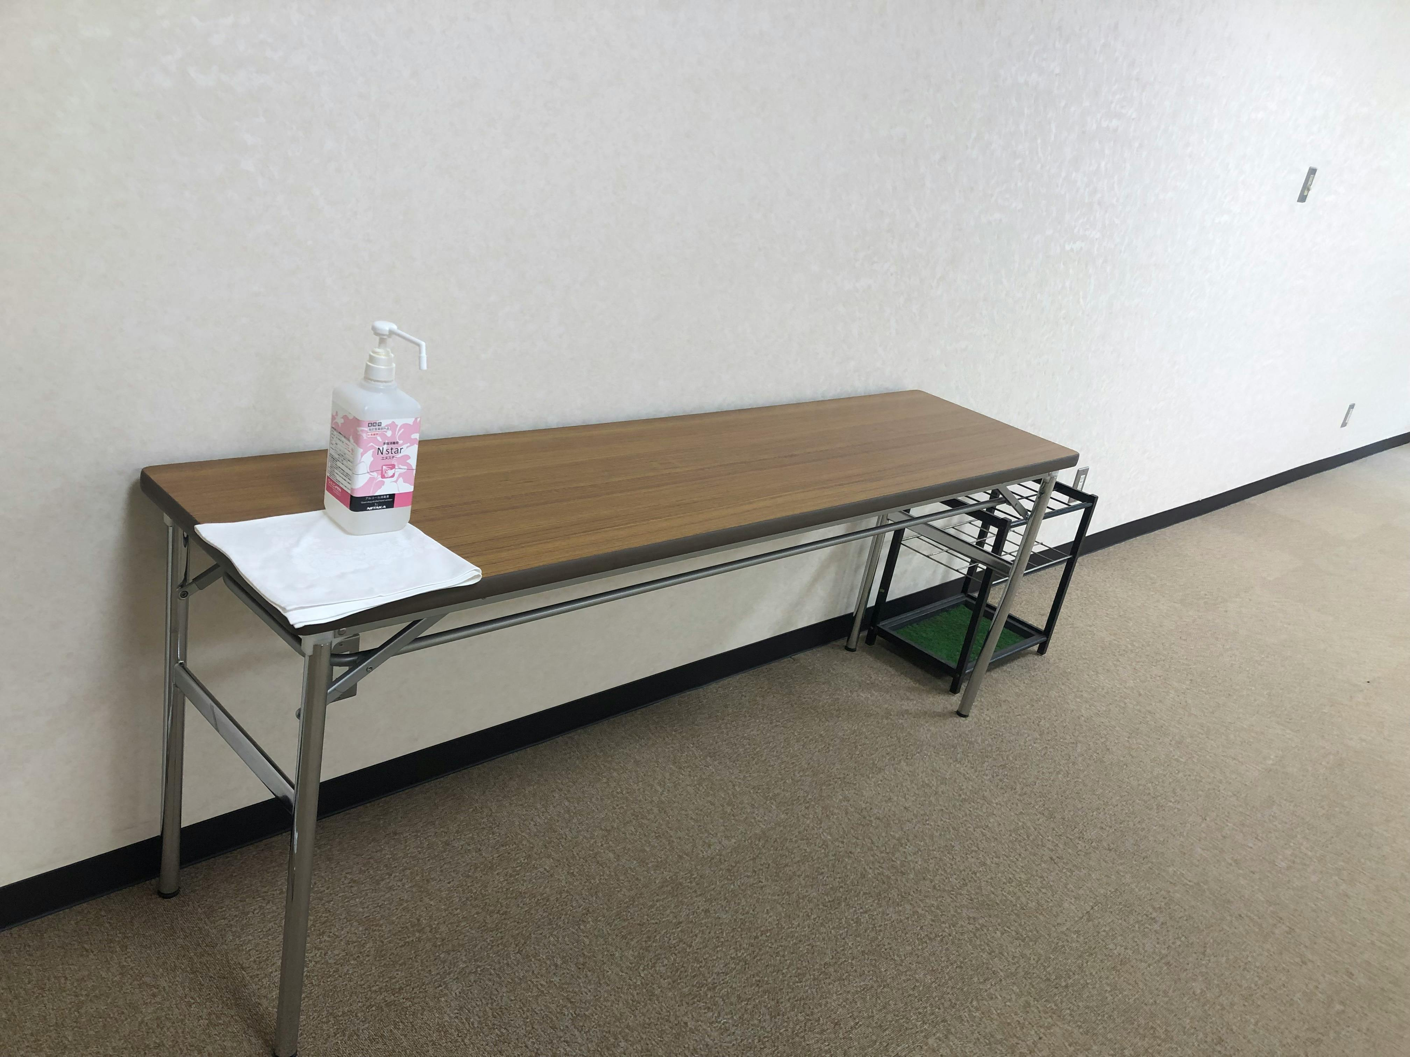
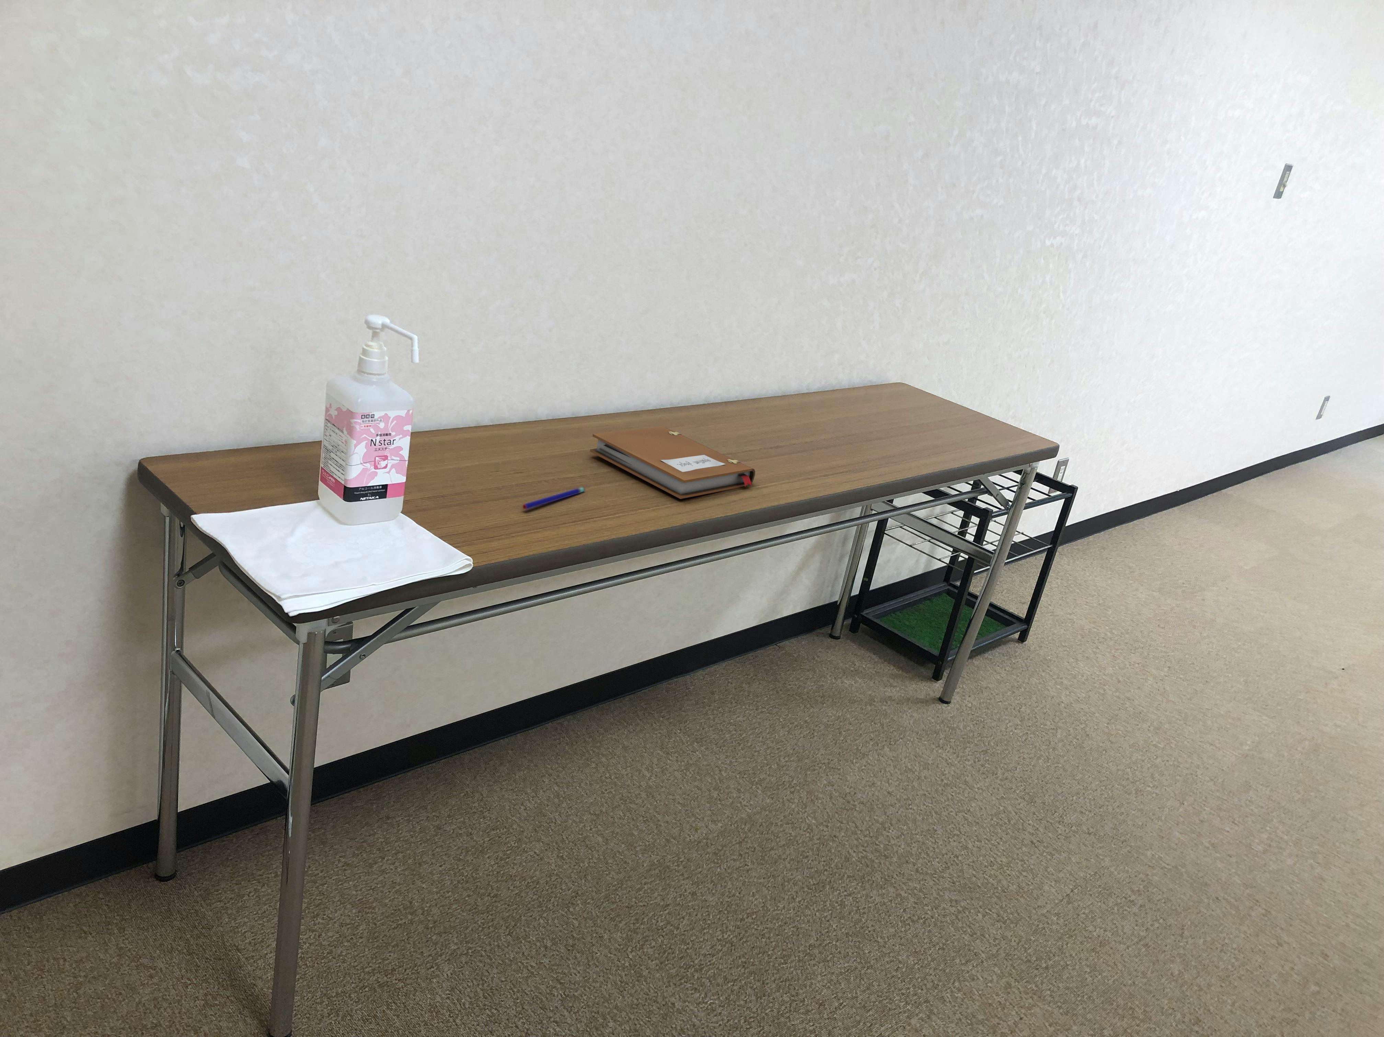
+ notebook (676, 461)
+ pen (555, 498)
